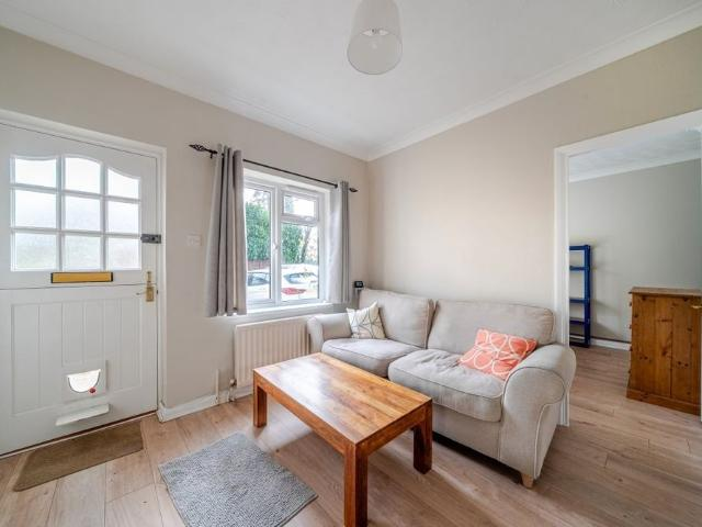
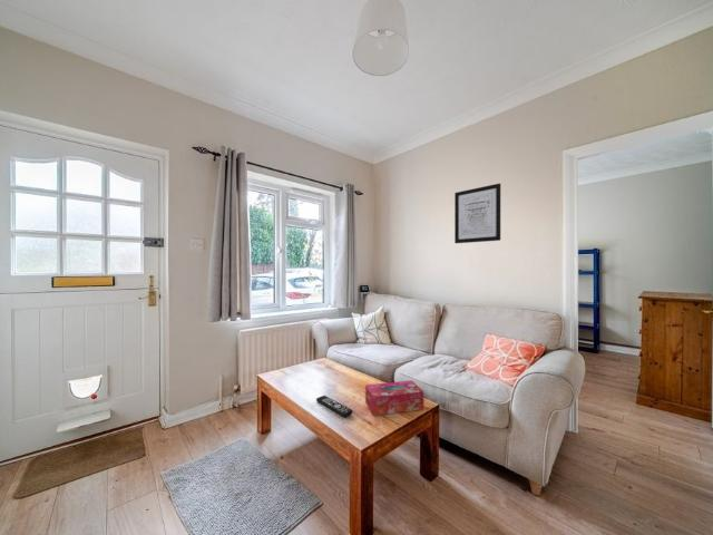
+ wall art (476, 215)
+ tissue box (393, 397)
+ remote control (333, 406)
